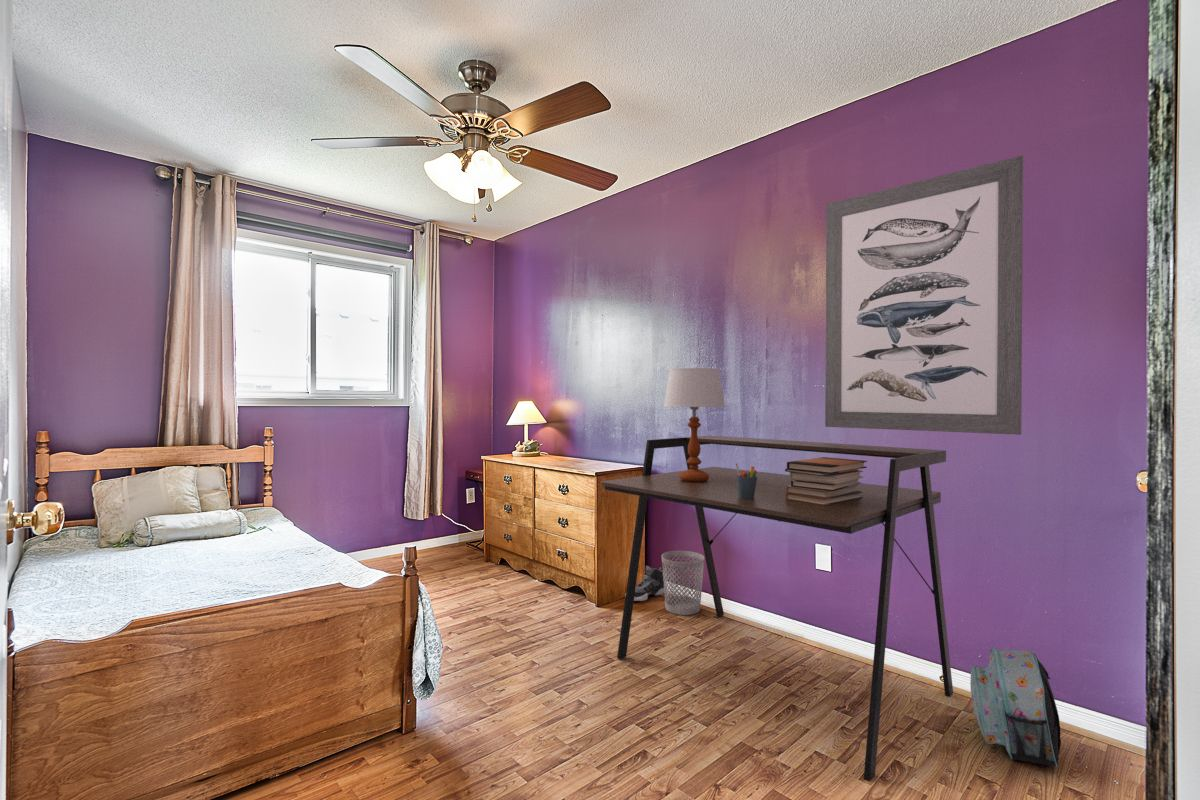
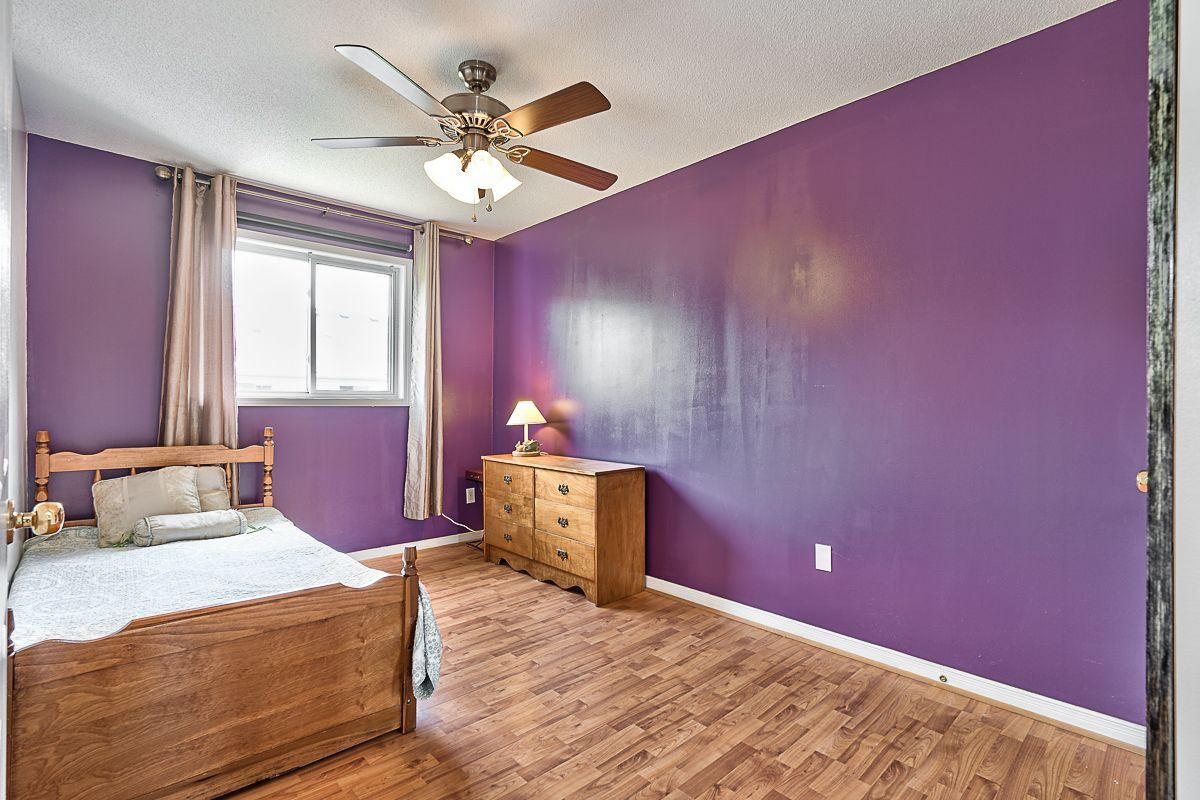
- wall art (913, 306)
- sneaker (645, 582)
- wastebasket (682, 582)
- desk (778, 521)
- backpack (1012, 697)
- pen holder (746, 480)
- table lamp (694, 424)
- book stack (826, 479)
